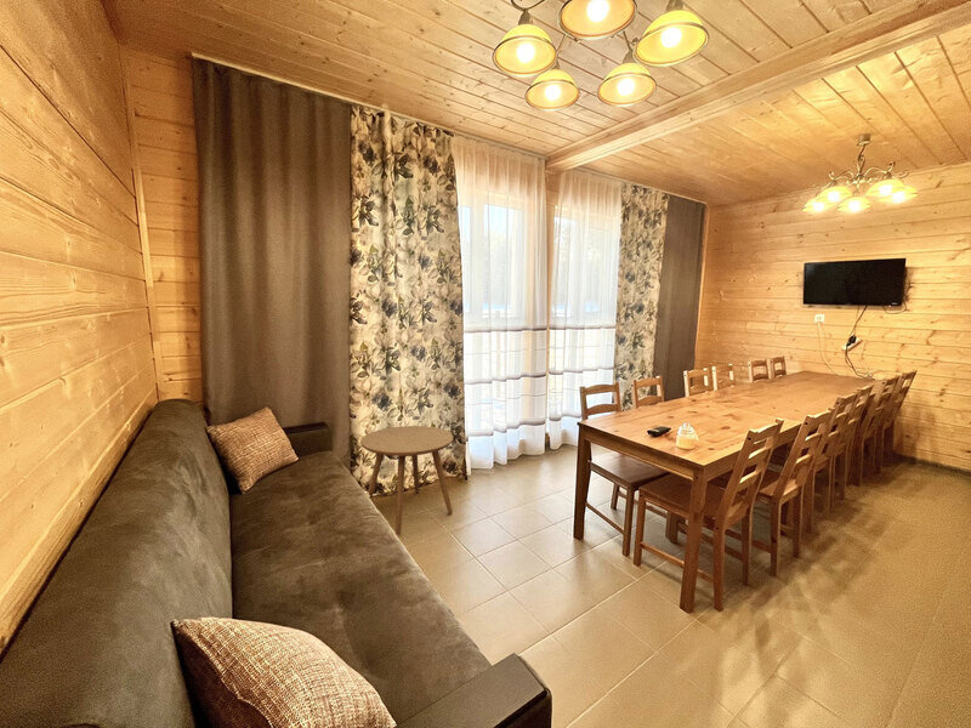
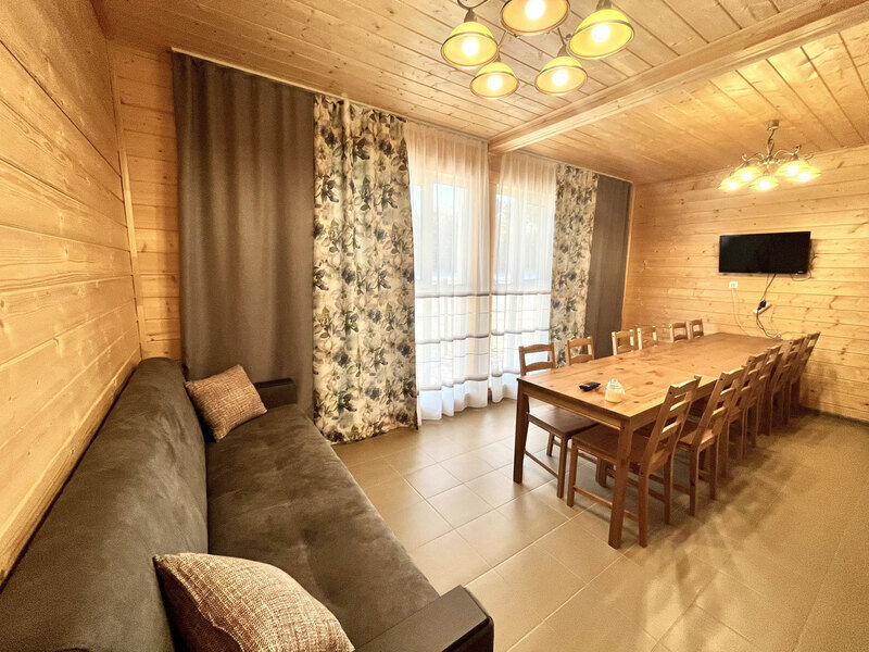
- side table (403, 474)
